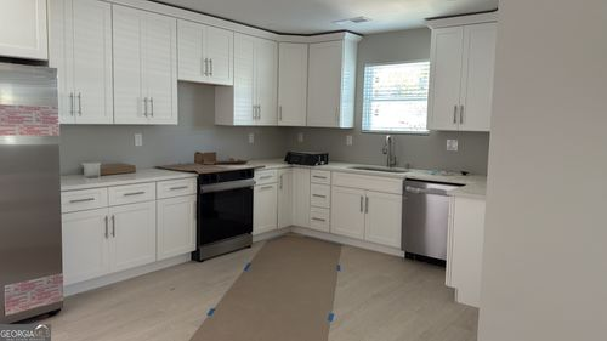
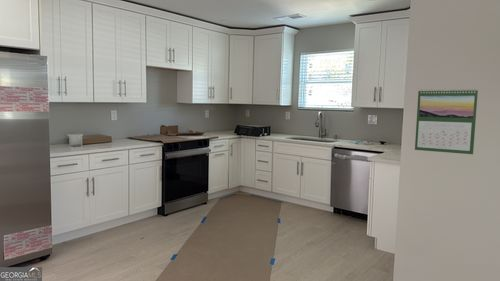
+ calendar (444, 120)
